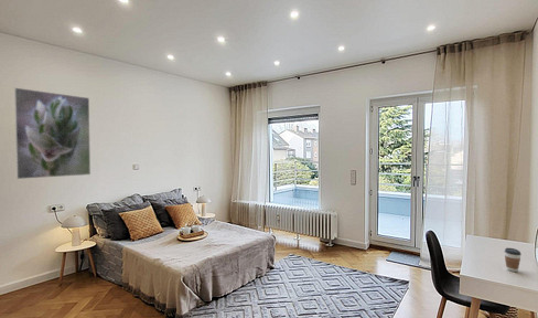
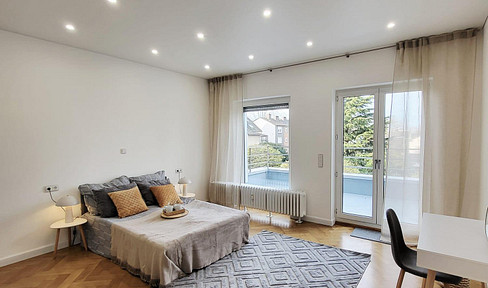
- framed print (55, 135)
- coffee cup (512, 259)
